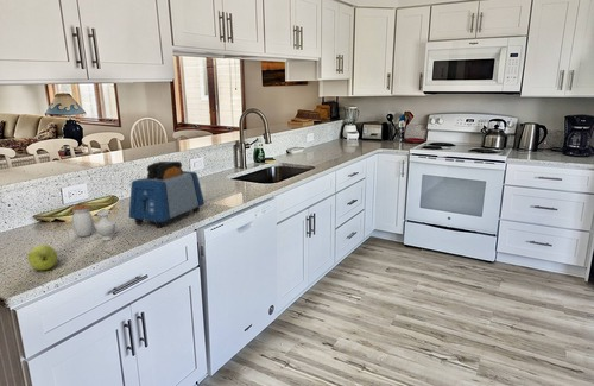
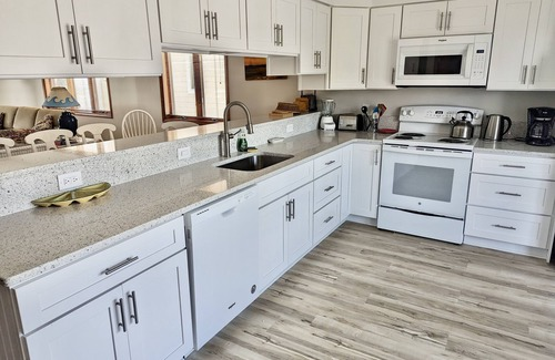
- toaster (166, 190)
- jar (93, 220)
- apple (42, 257)
